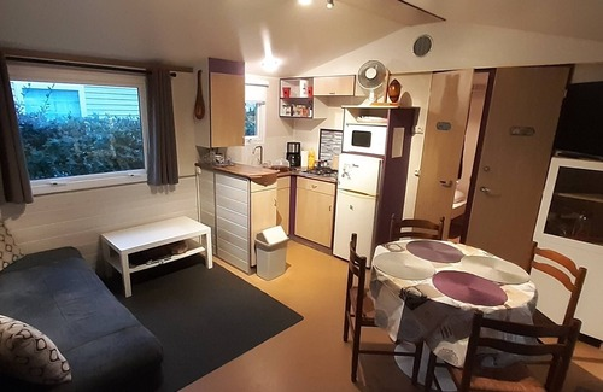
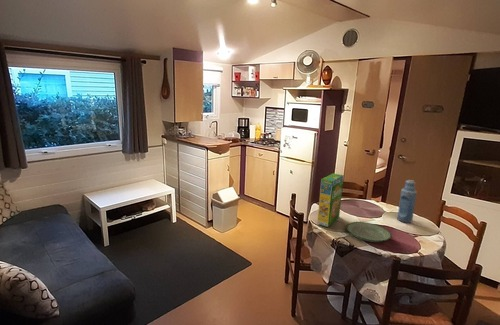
+ bottle (407, 200)
+ plate (367, 232)
+ cereal box (330, 199)
